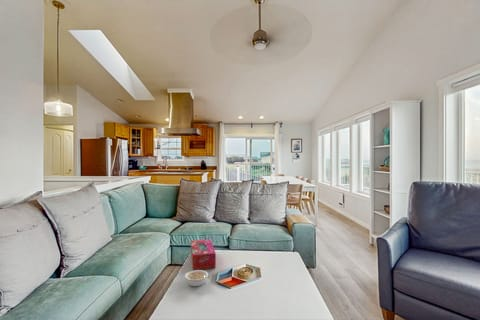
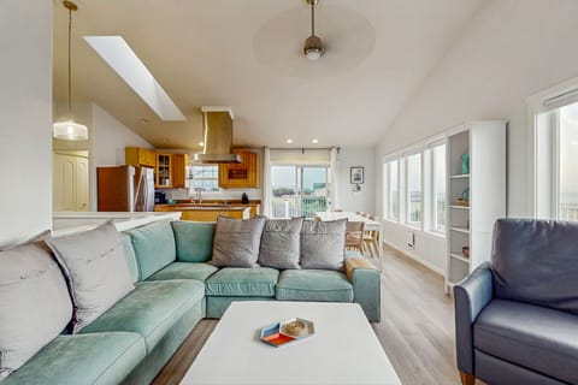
- legume (197, 277)
- tissue box (202, 253)
